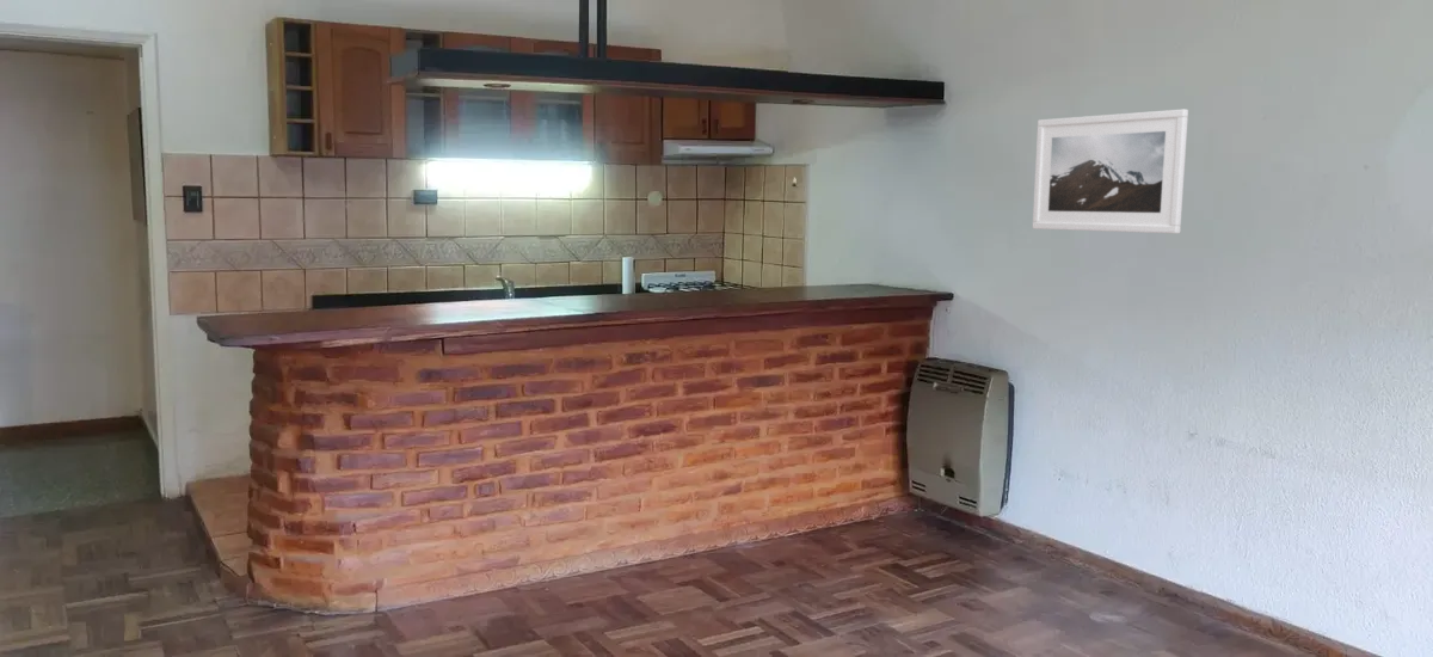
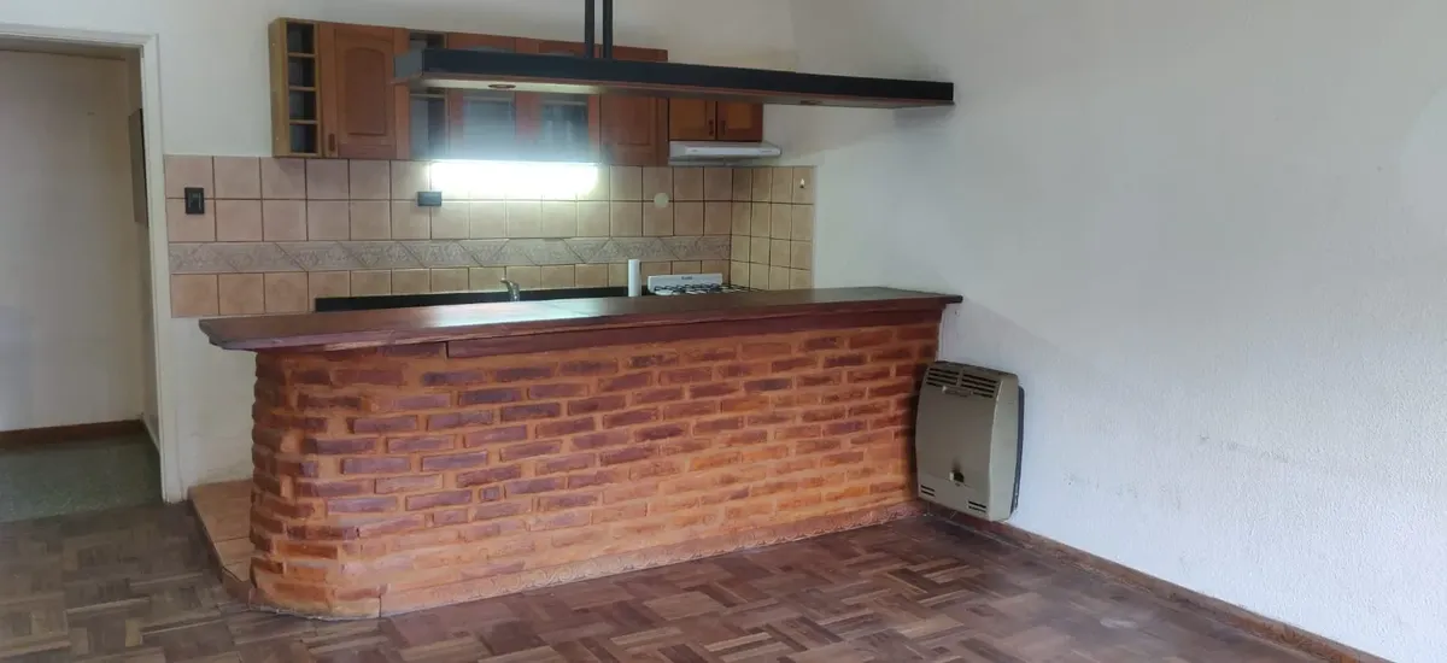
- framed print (1105, 173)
